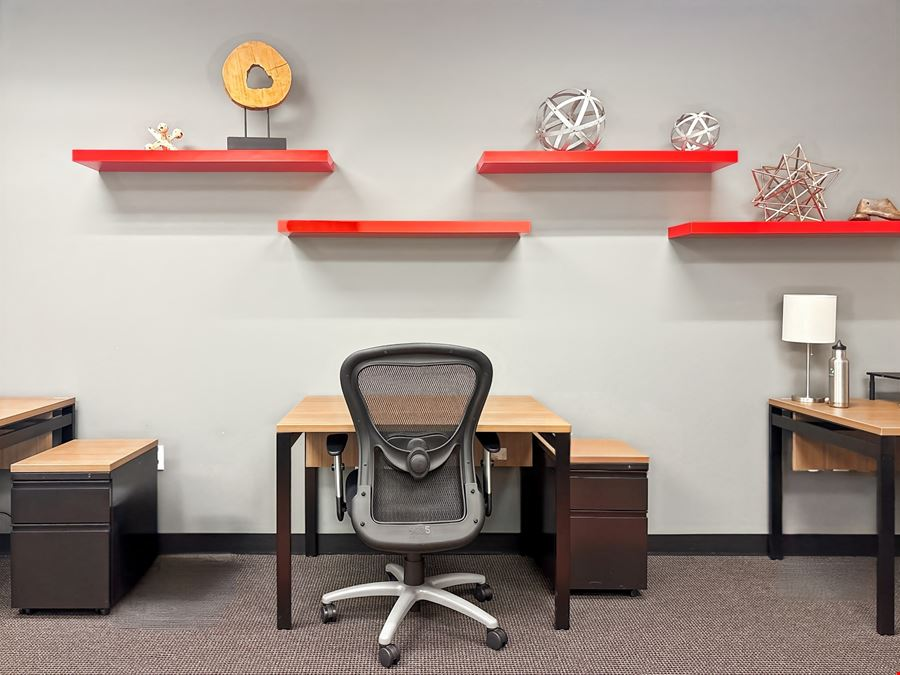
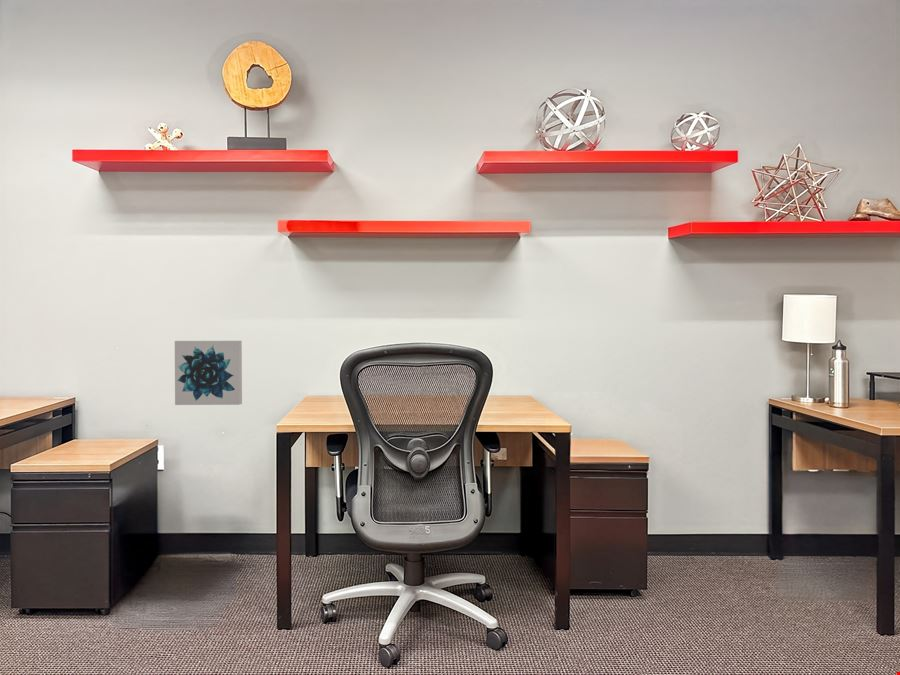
+ wall art (208, 372)
